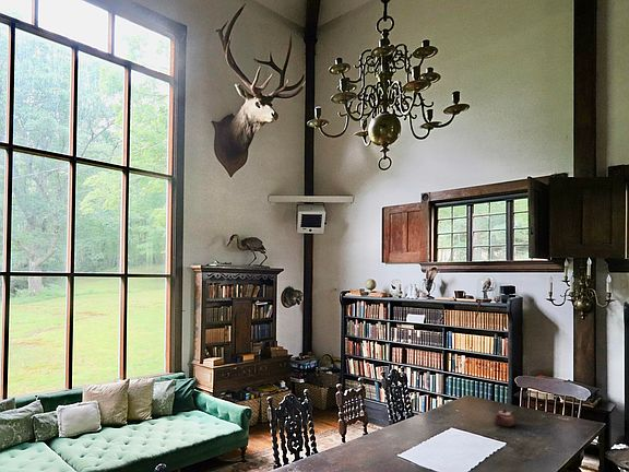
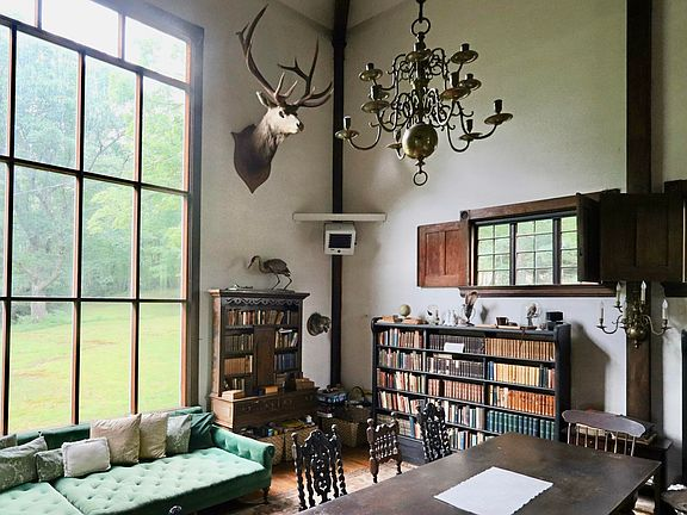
- teapot (503, 416)
